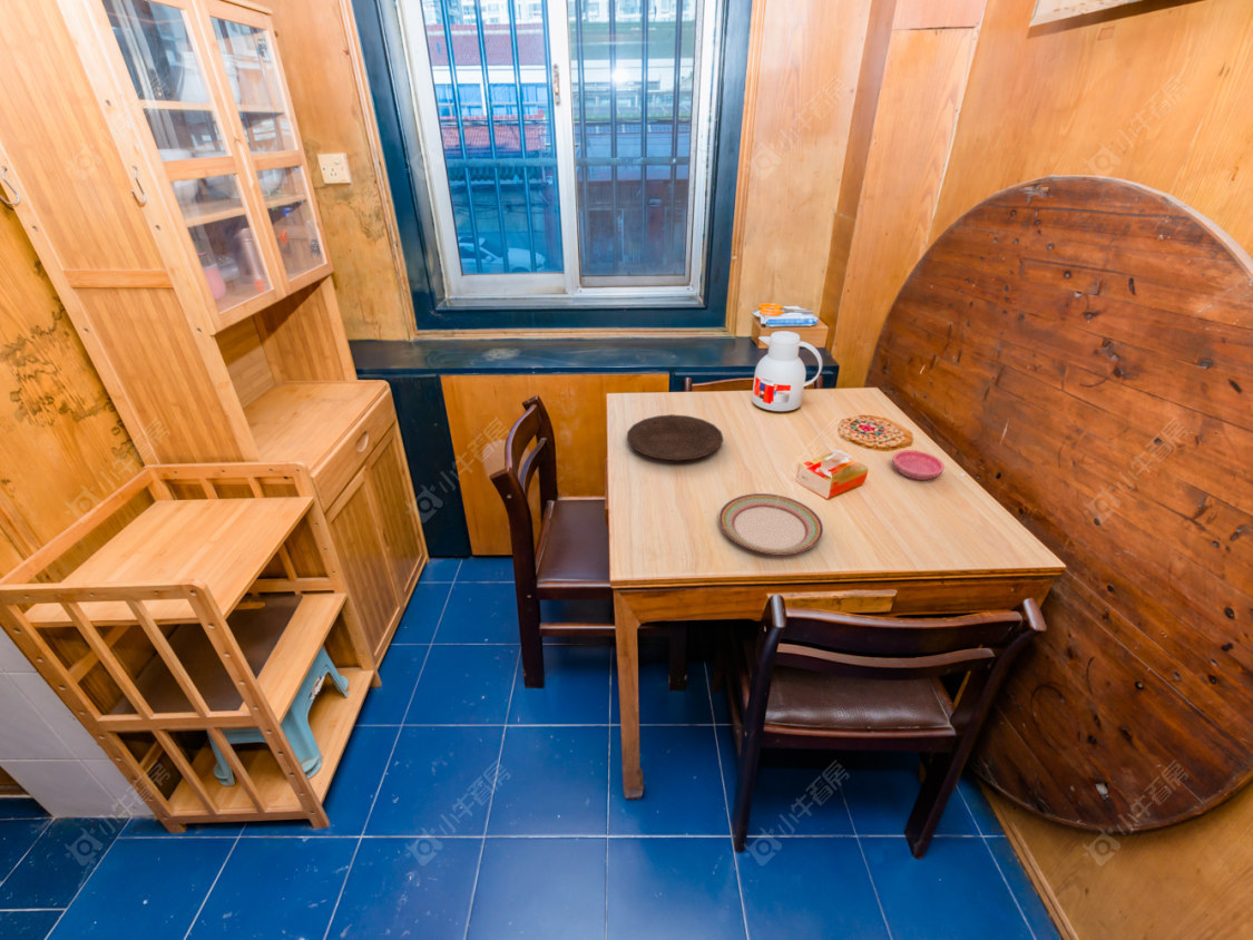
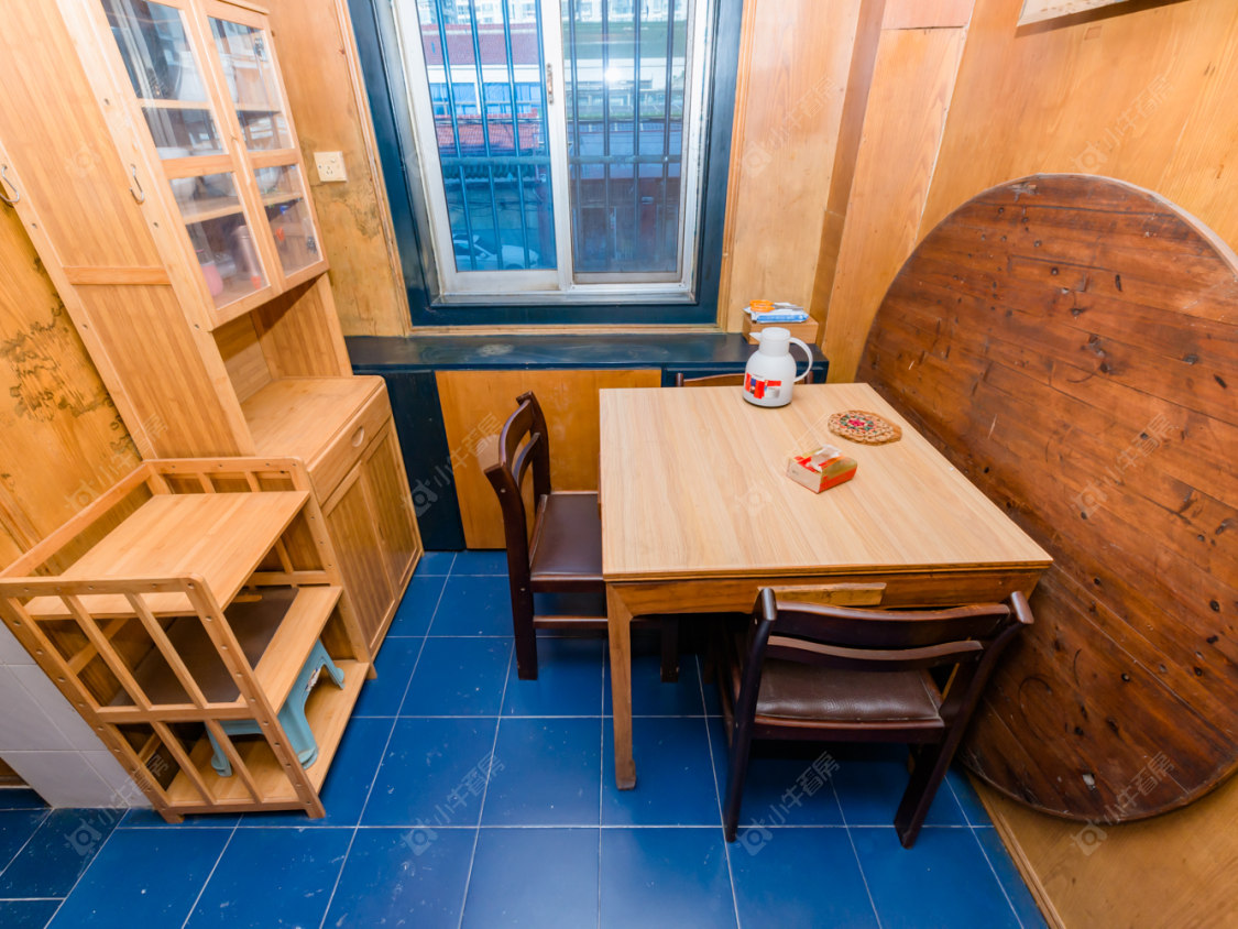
- saucer (917, 466)
- plate (674, 439)
- plate (770, 525)
